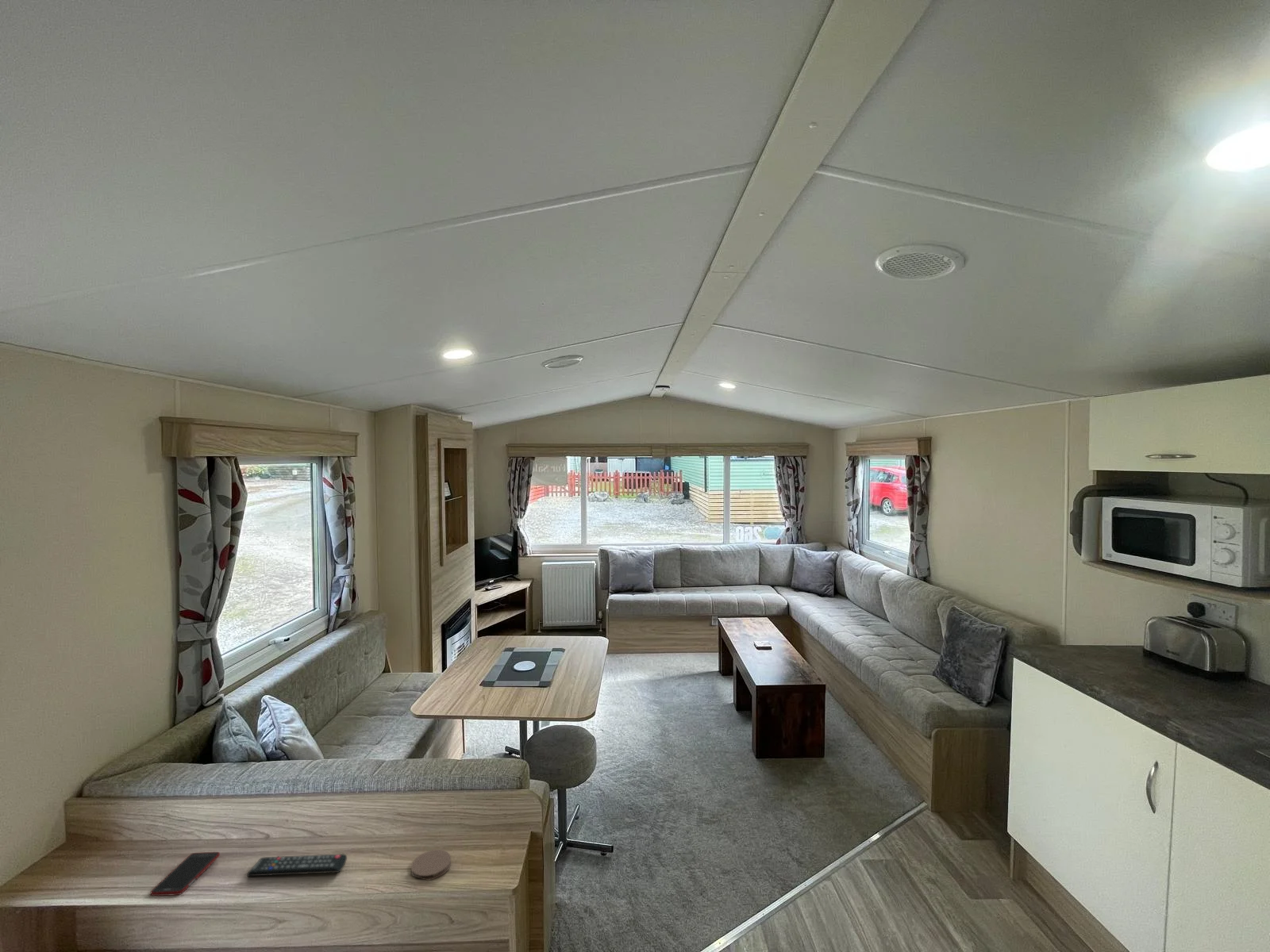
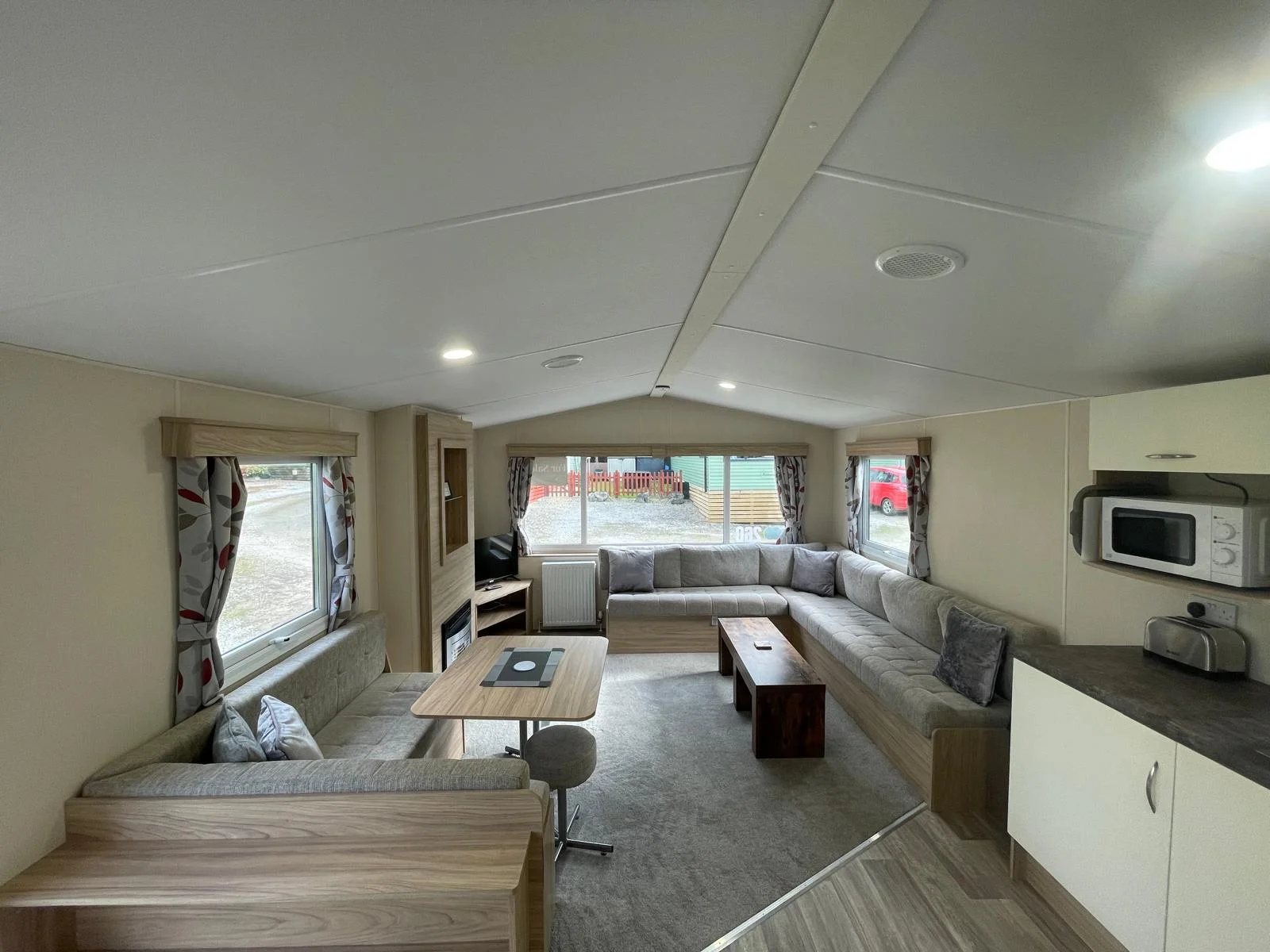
- coaster (431, 865)
- cell phone (187, 873)
- remote control (298, 866)
